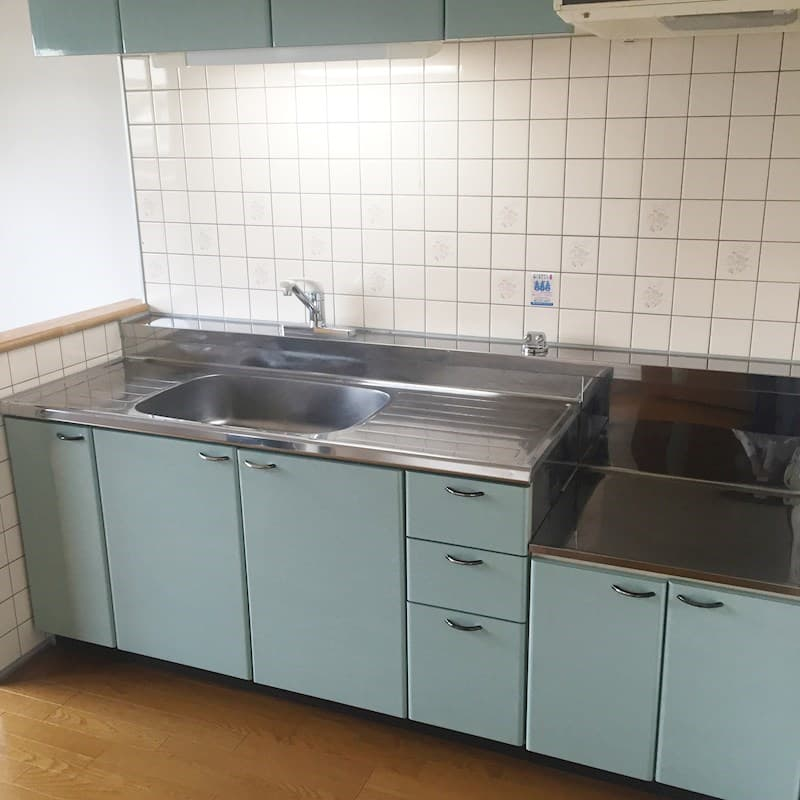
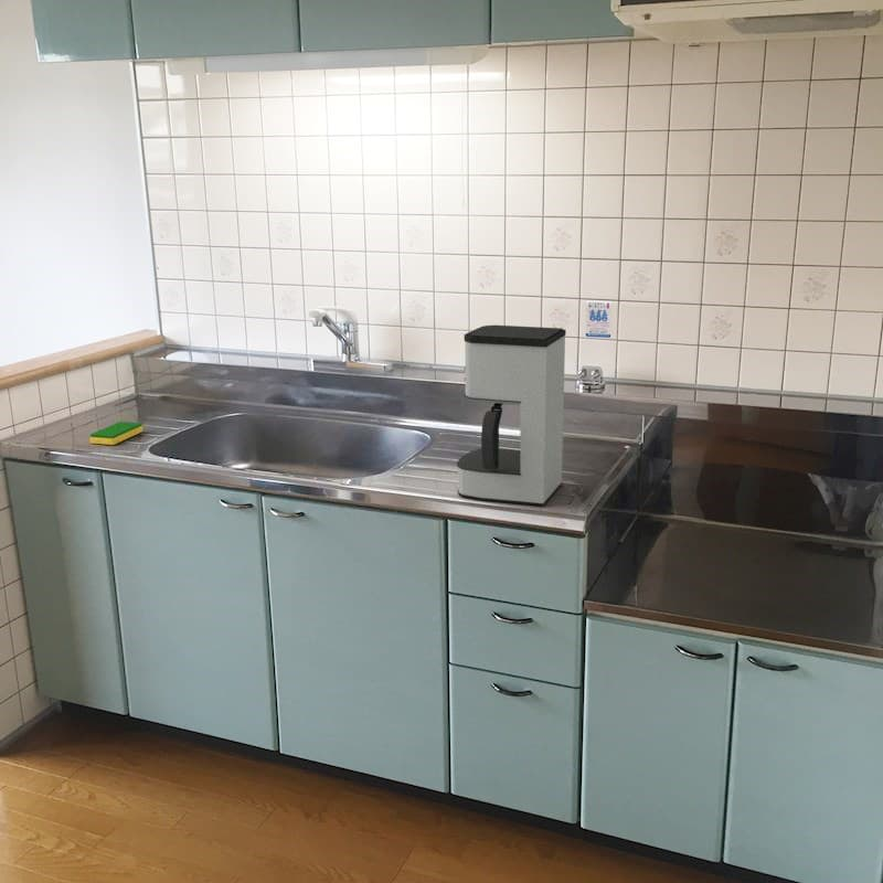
+ coffee maker (501, 413)
+ dish sponge (116, 433)
